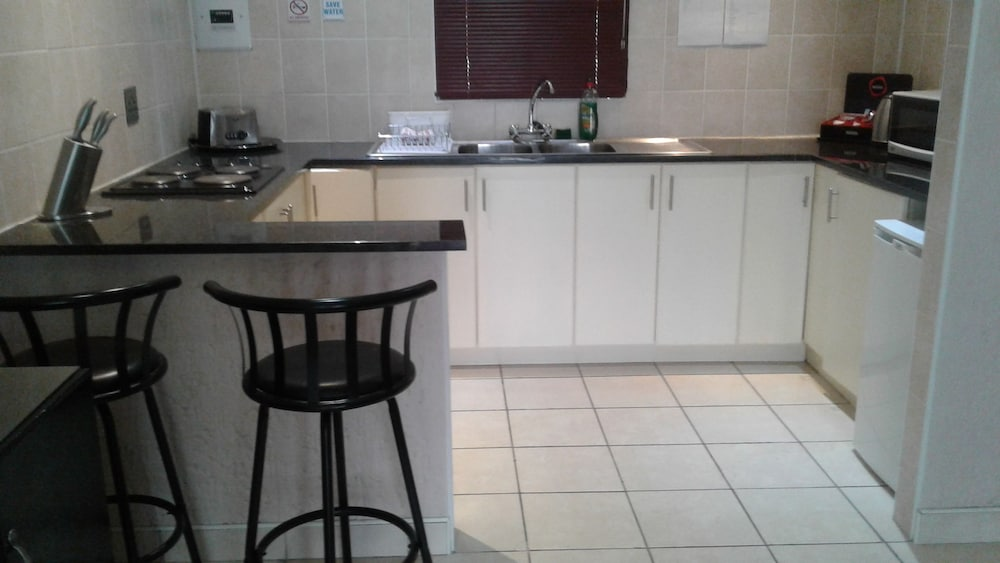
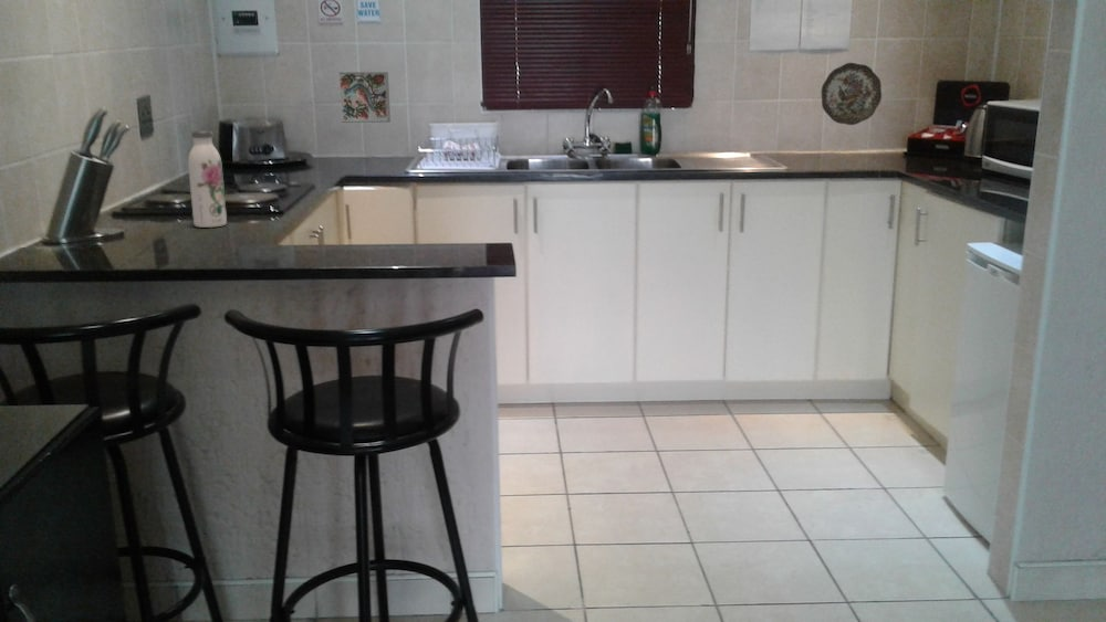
+ decorative tile (364, 97)
+ water bottle (206, 178)
+ decorative plate (851, 94)
